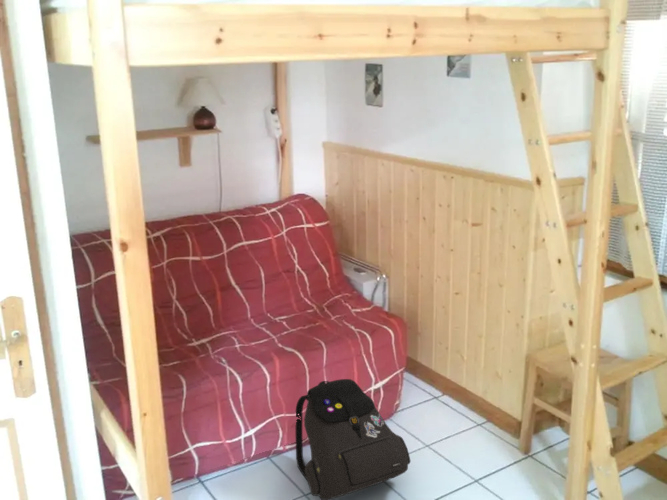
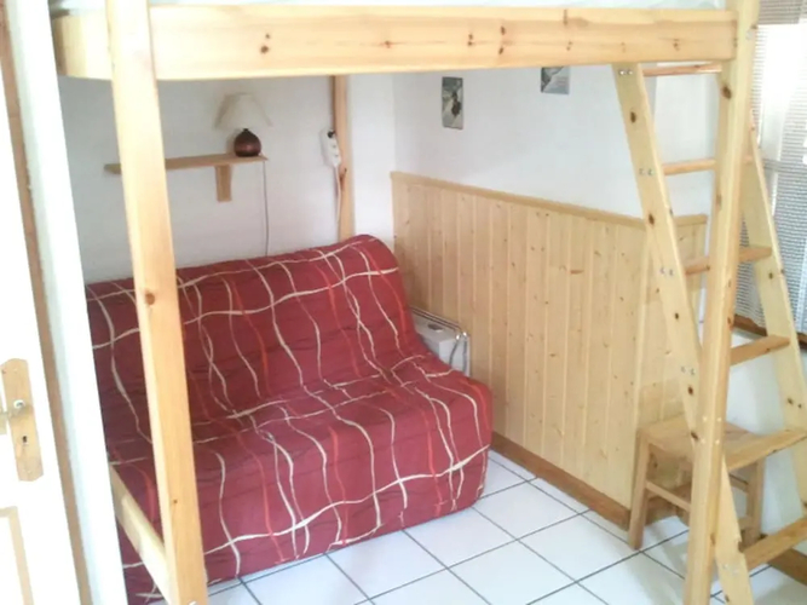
- backpack (342, 435)
